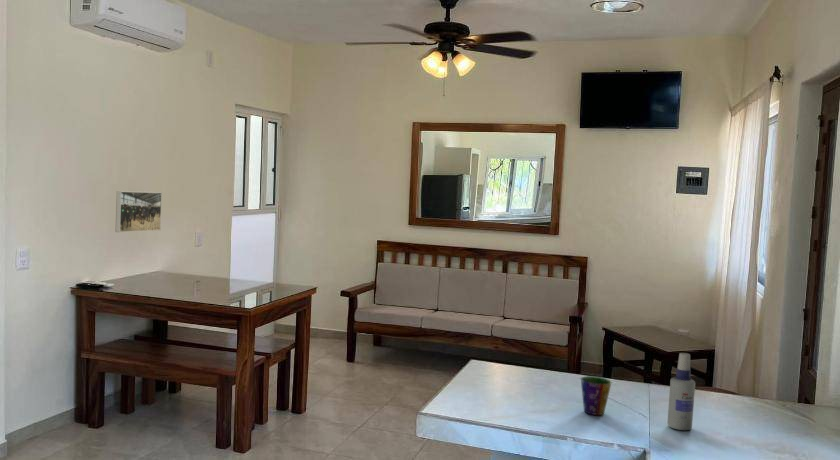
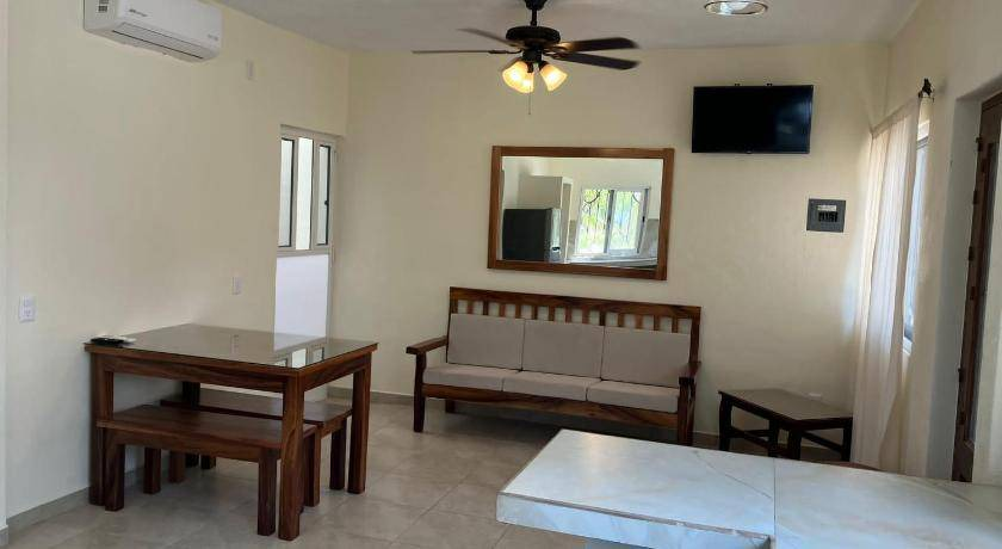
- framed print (139, 211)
- cup (595, 397)
- spray bottle (682, 390)
